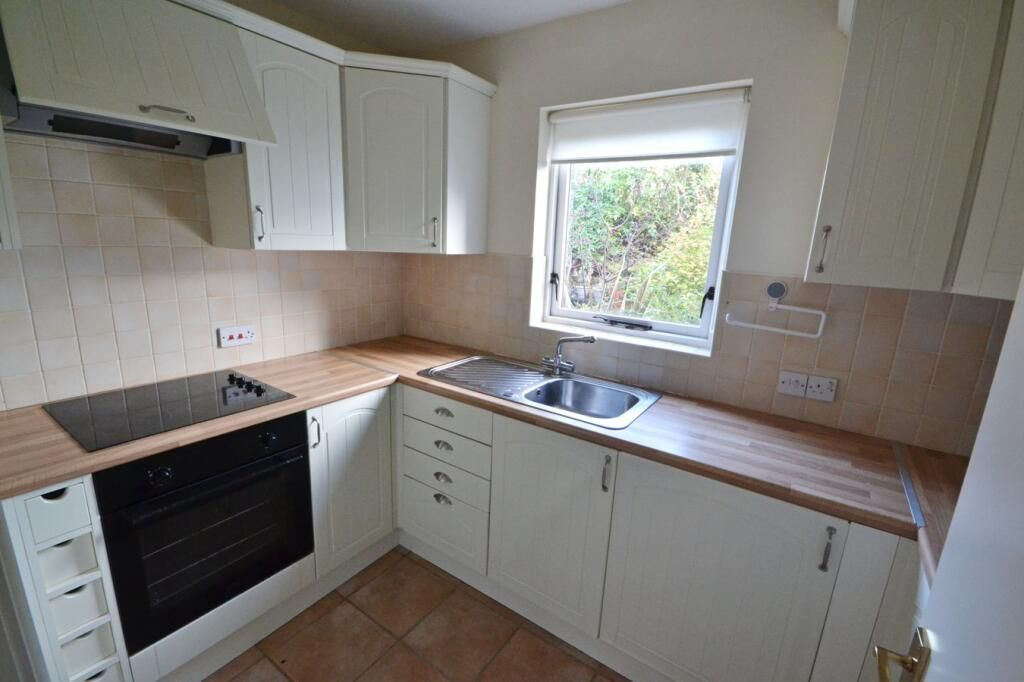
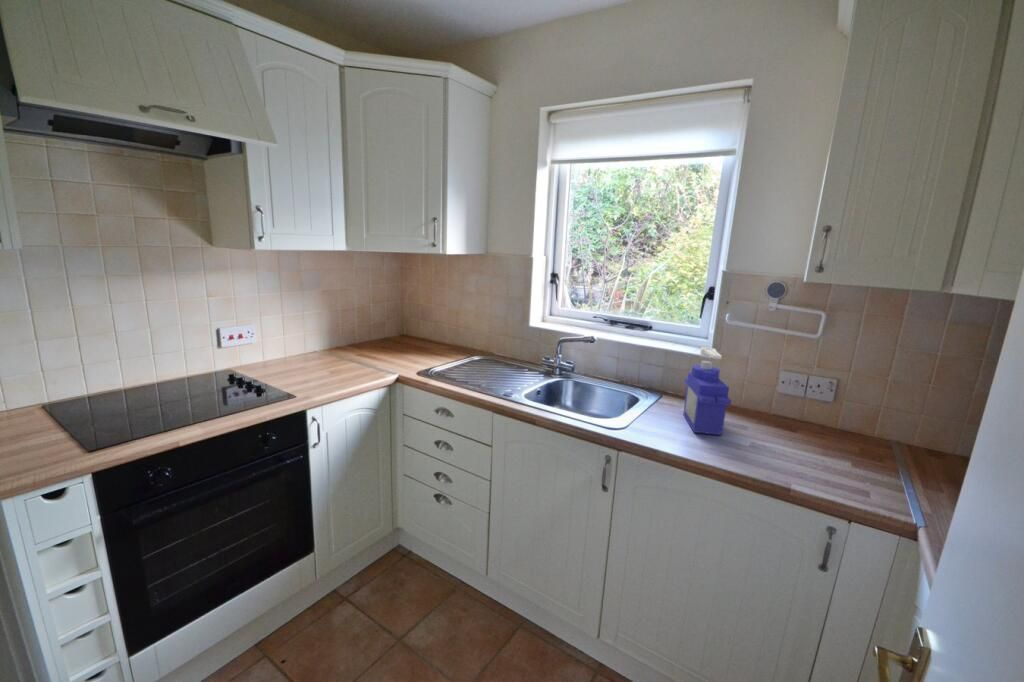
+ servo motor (706, 388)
